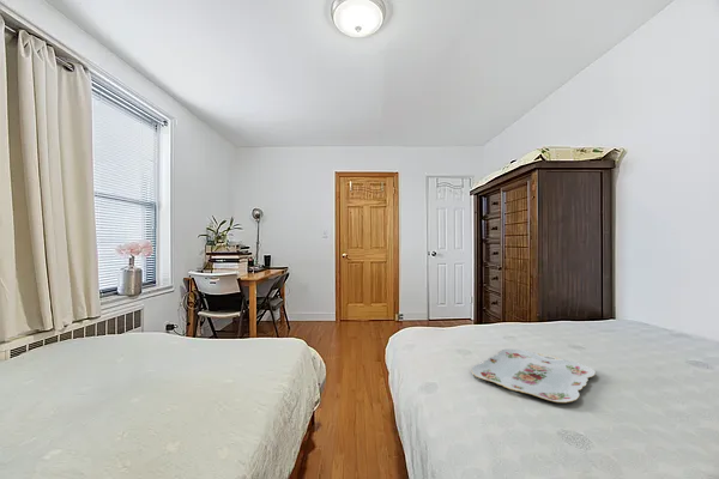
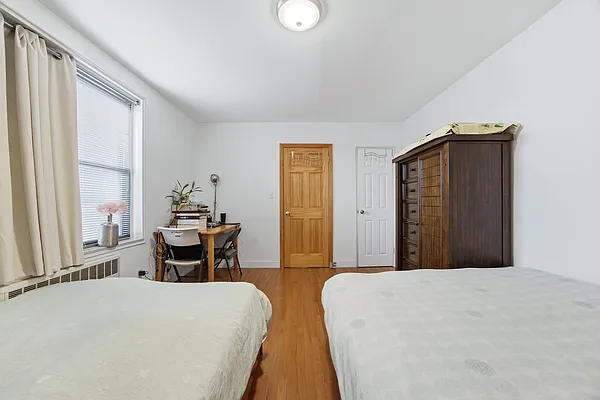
- serving tray (532, 371)
